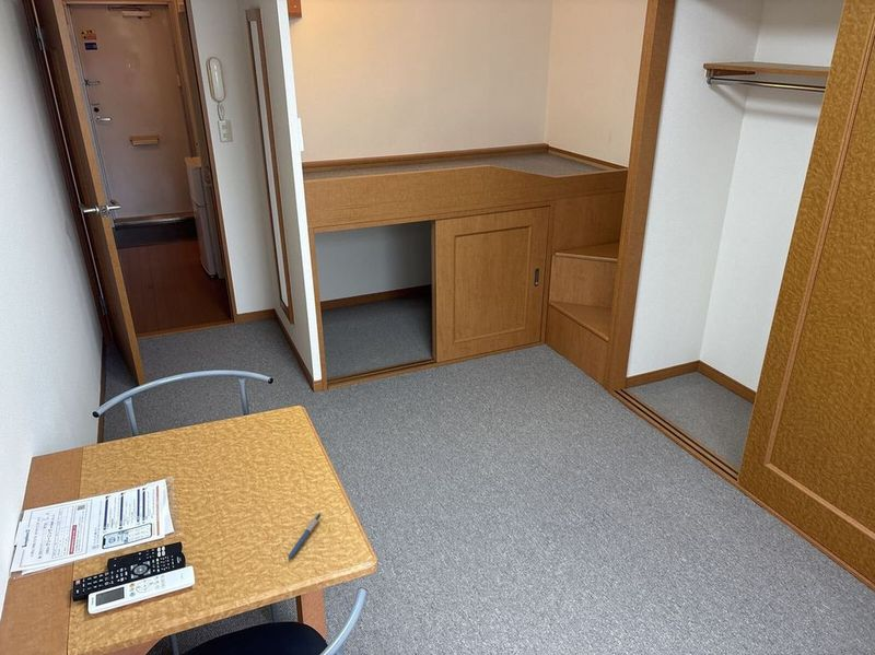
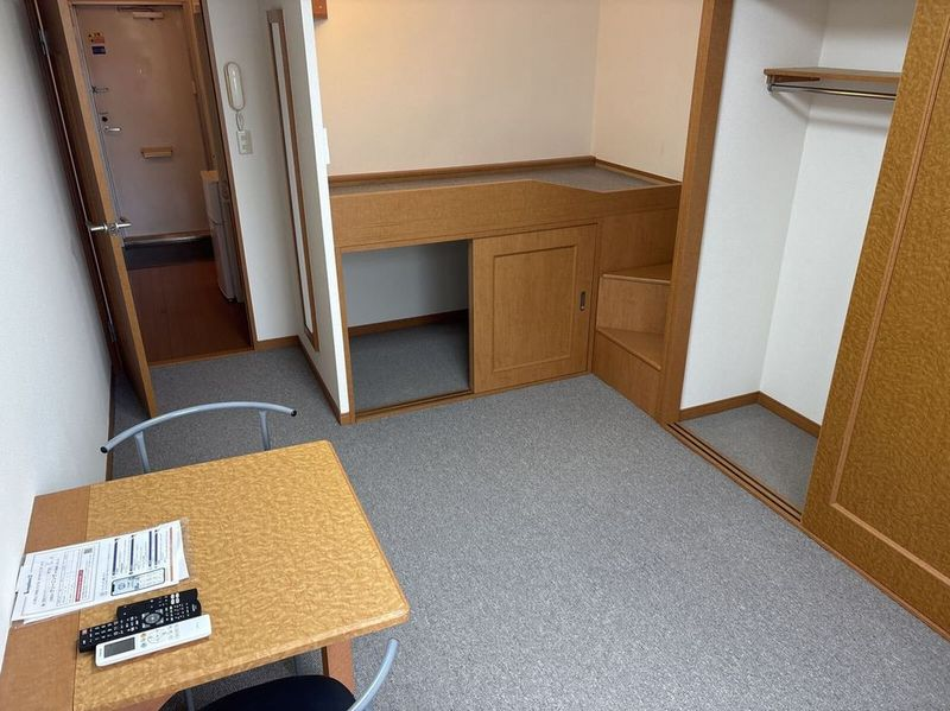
- pen (304, 535)
